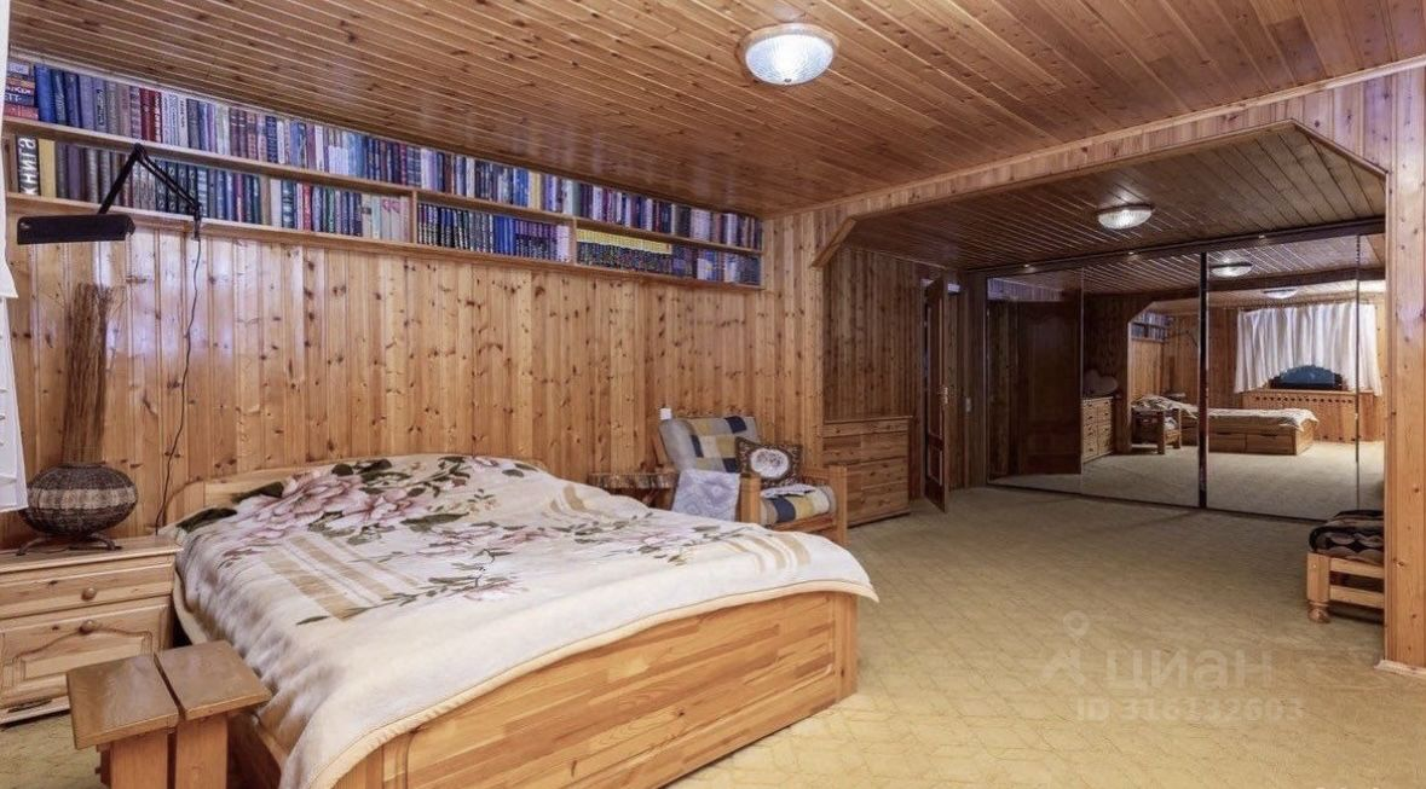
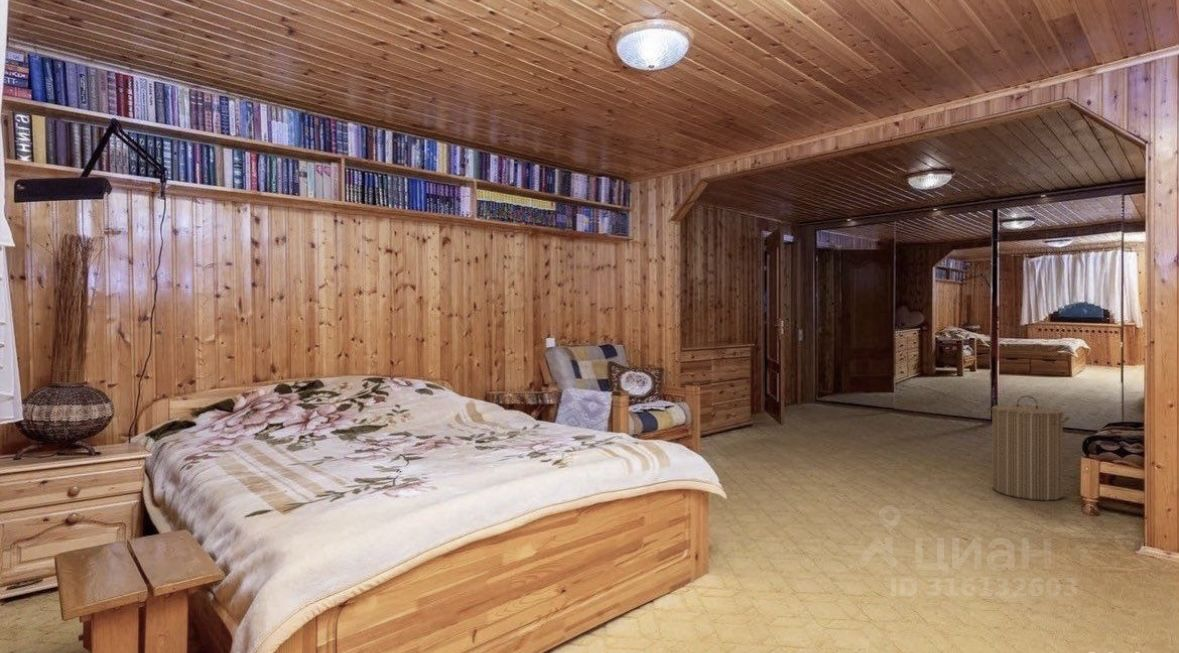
+ laundry hamper (1026, 443)
